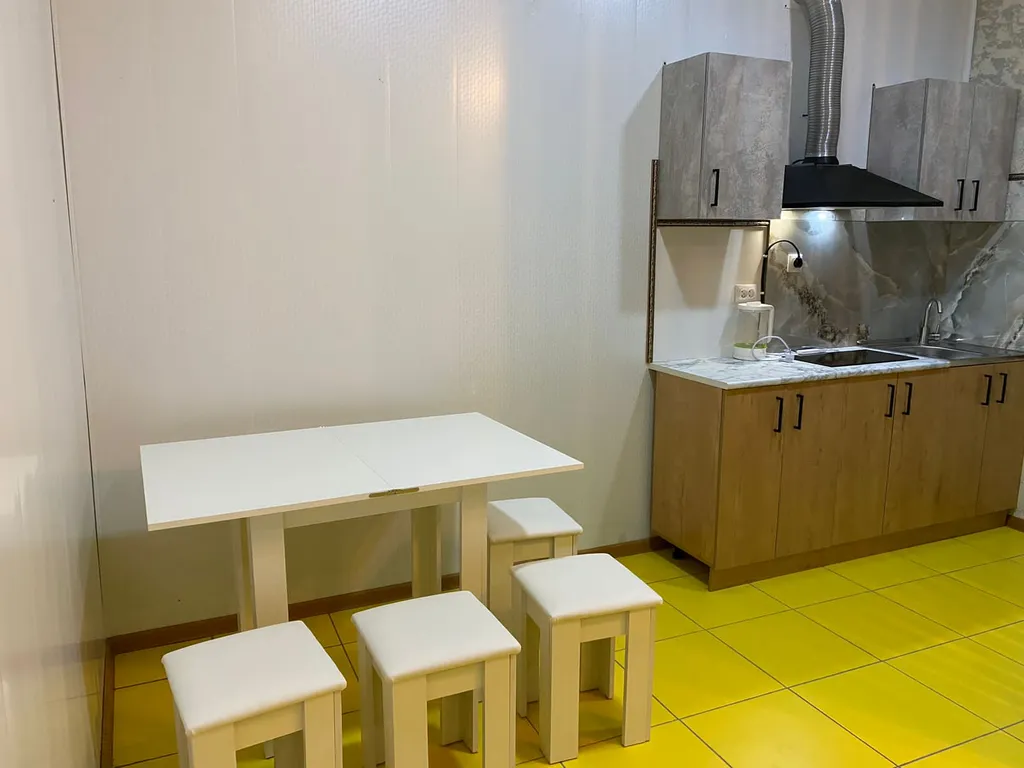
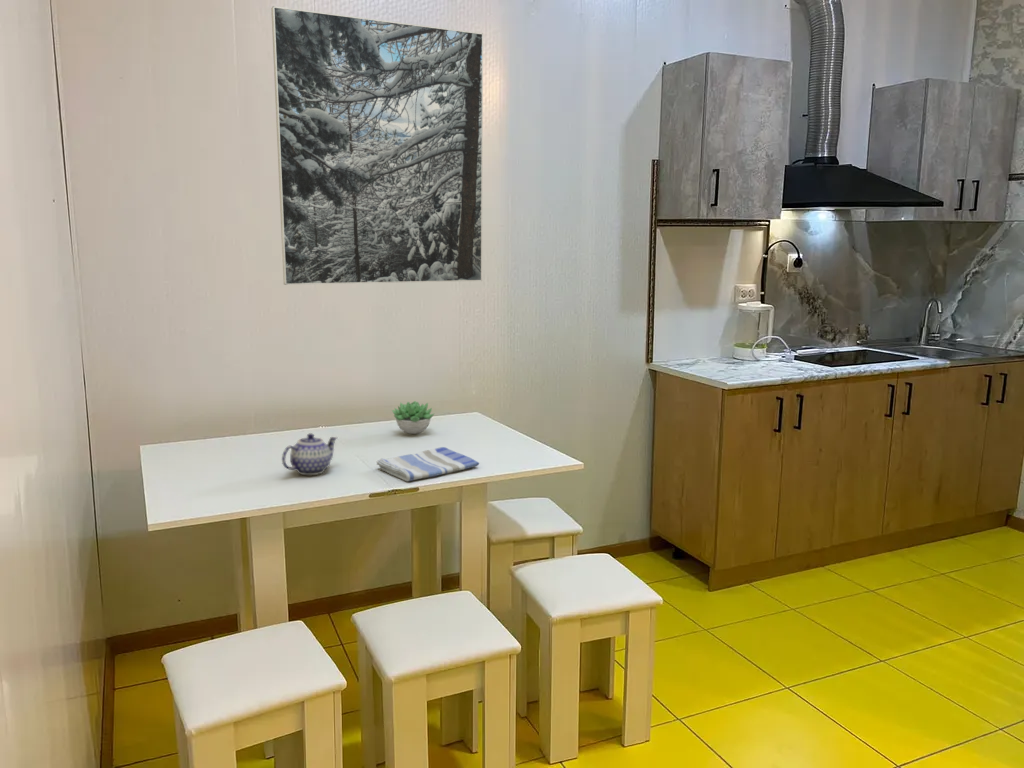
+ succulent plant (413, 418)
+ dish towel (427, 463)
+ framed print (385, 156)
+ teapot (310, 452)
